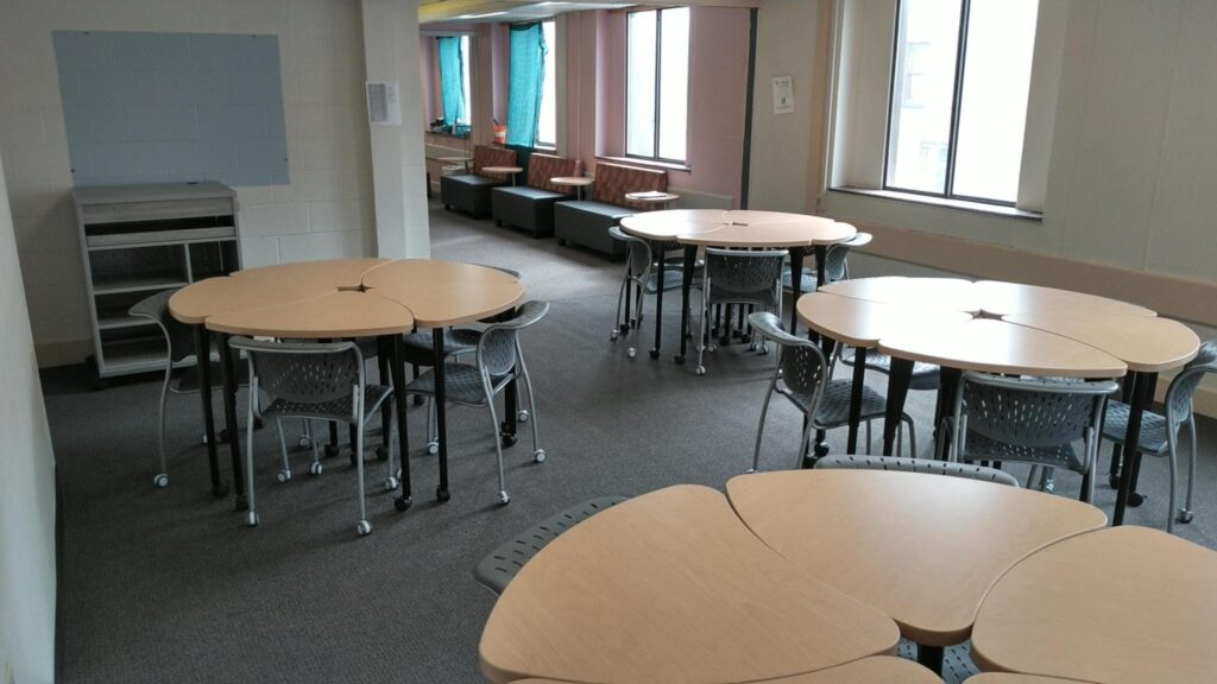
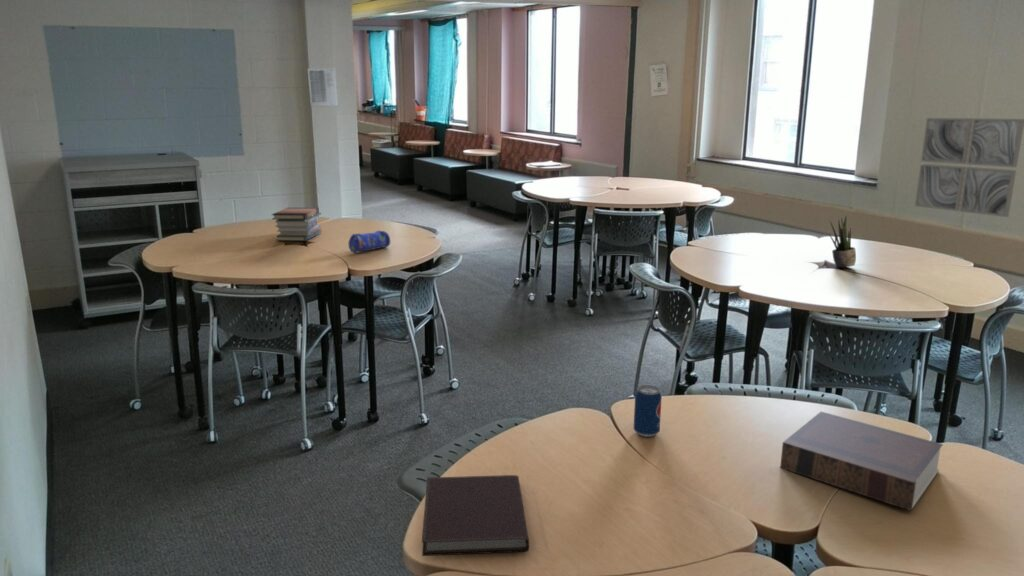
+ book (861, 456)
+ notebook (474, 512)
+ beverage can (647, 411)
+ wall art (965, 163)
+ book stack (297, 223)
+ pencil case (369, 241)
+ potted plant (842, 240)
